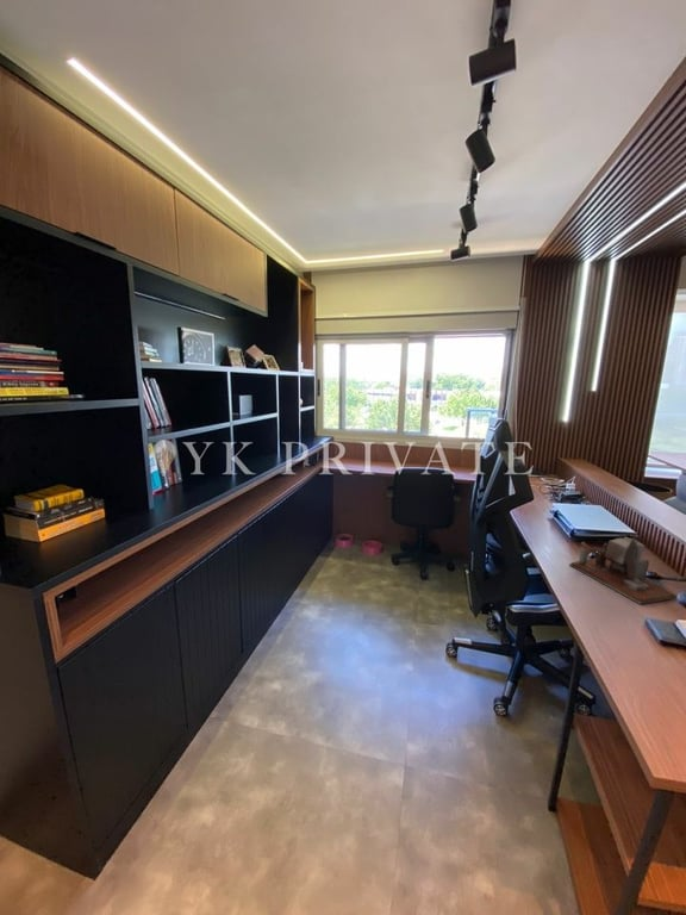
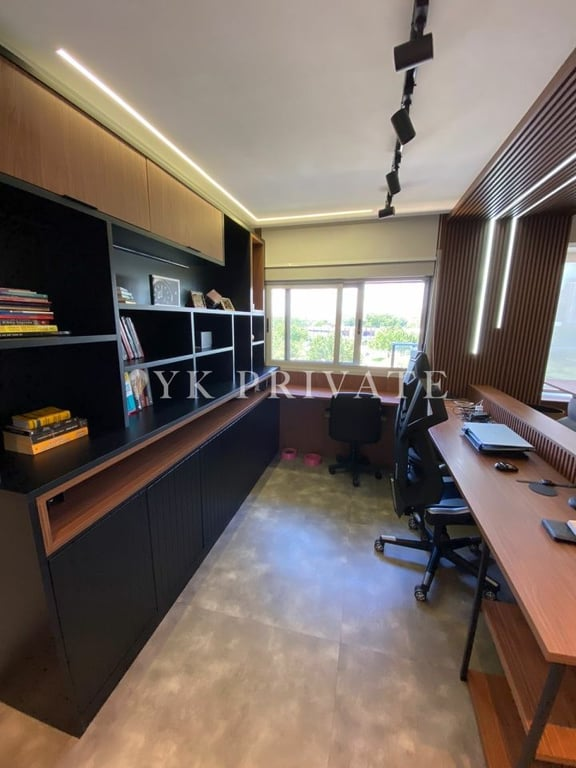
- desk organizer (623, 556)
